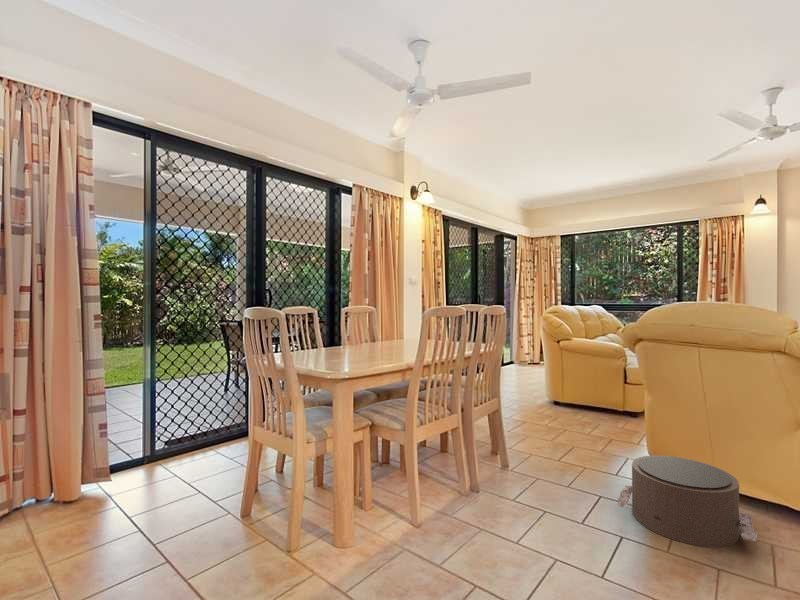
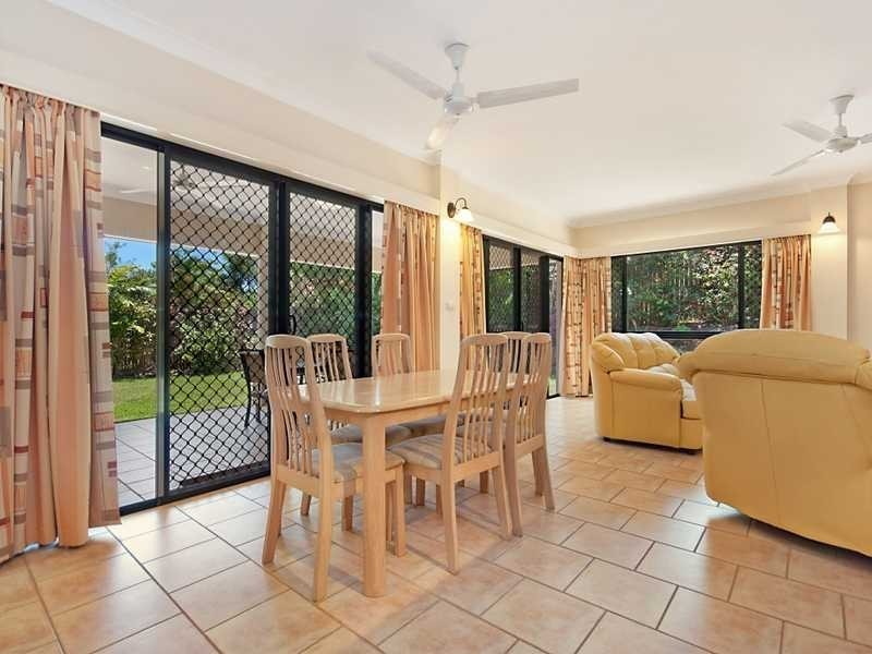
- pouf (680, 498)
